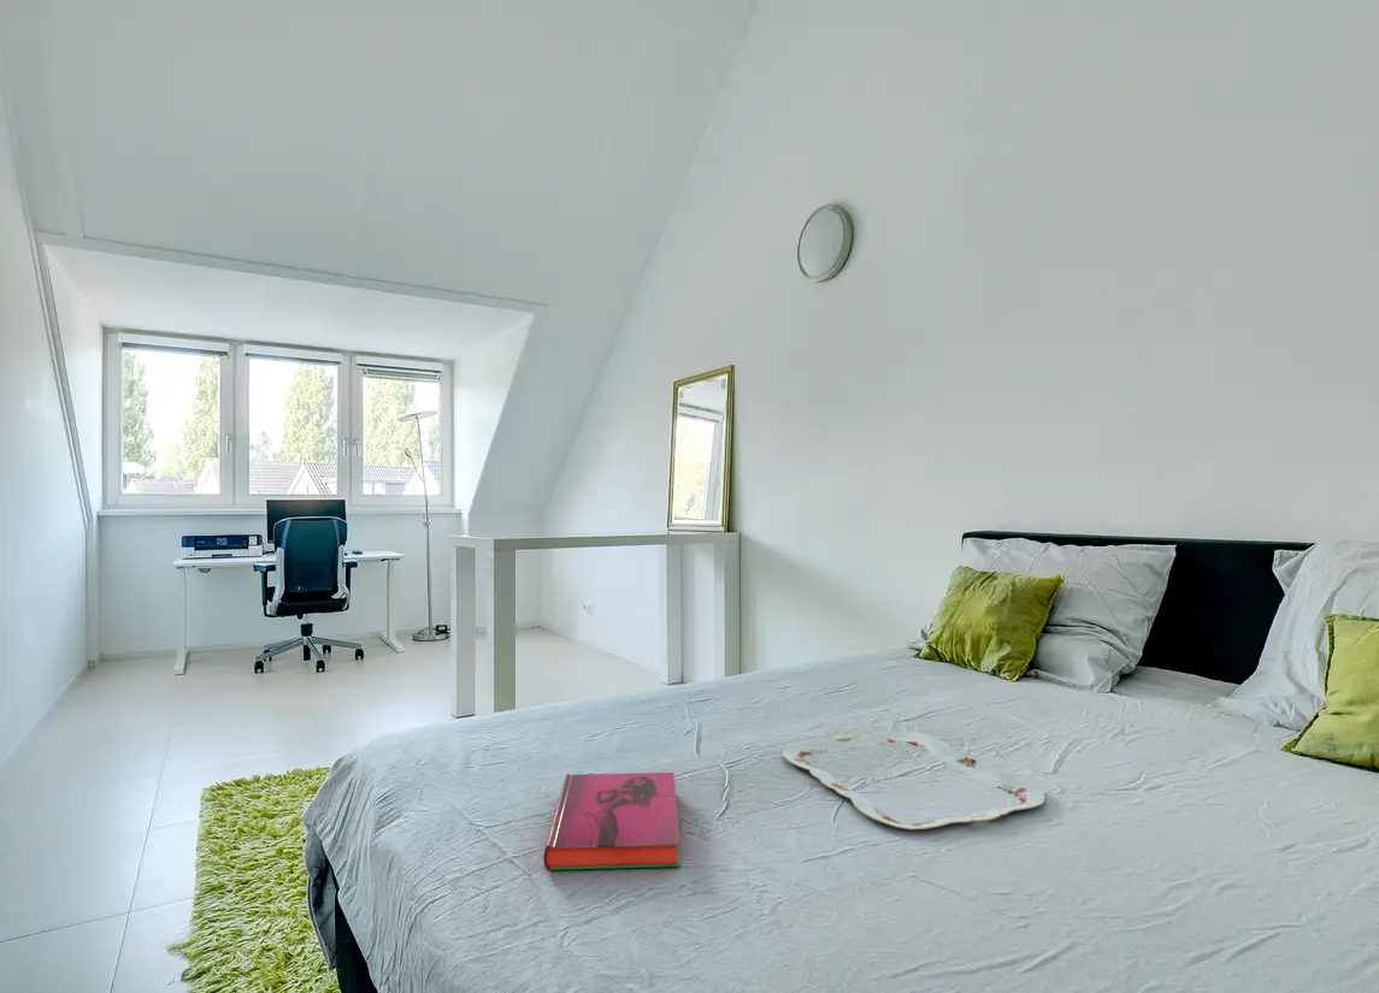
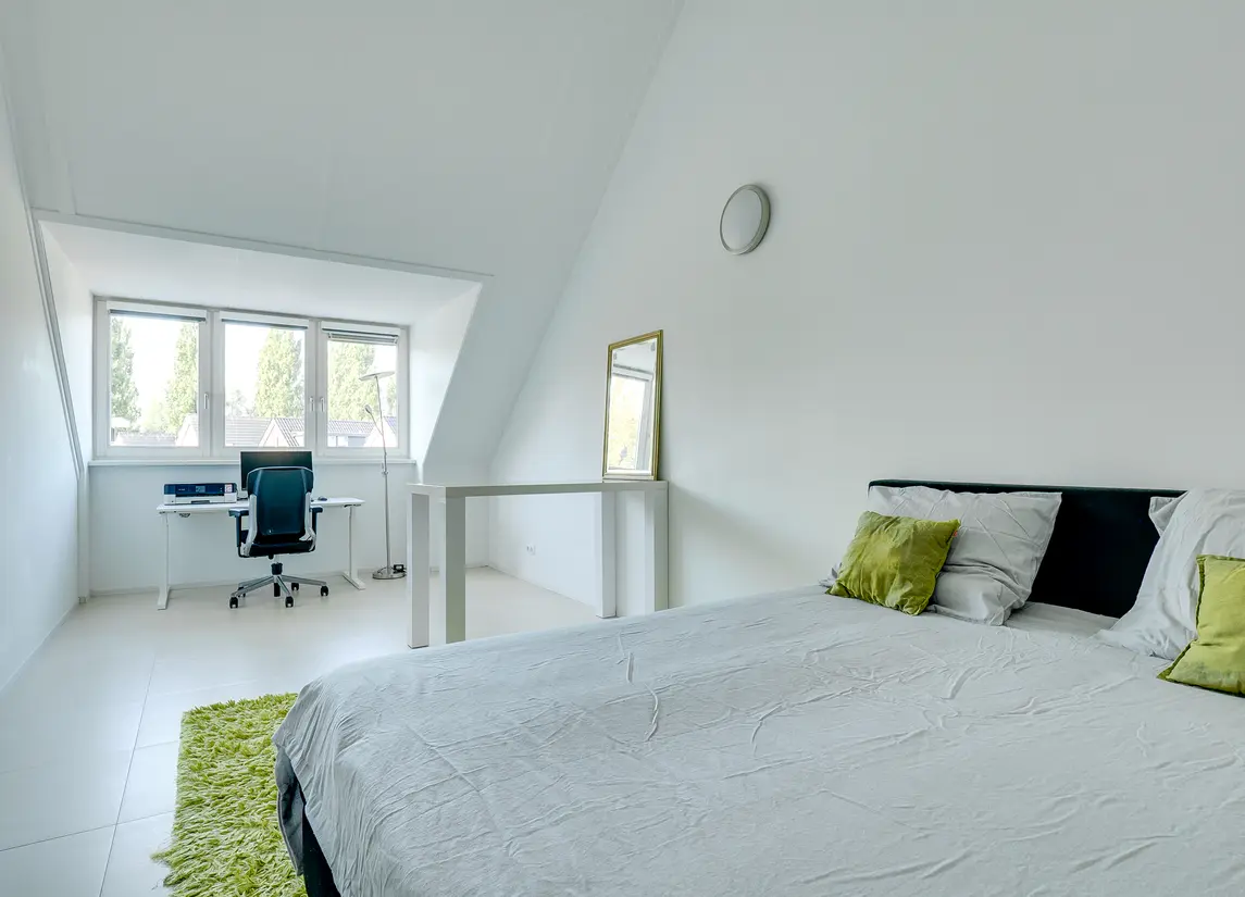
- serving tray (917, 746)
- hardback book (615, 815)
